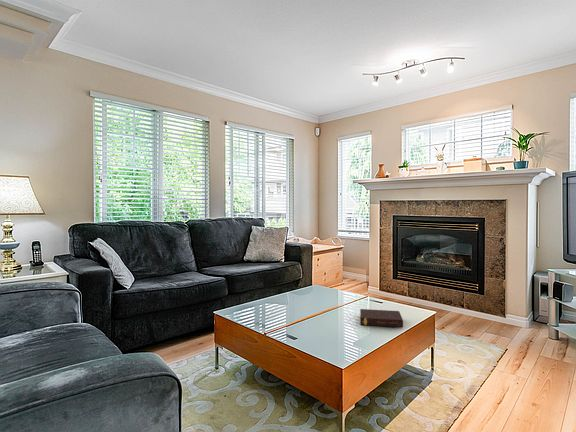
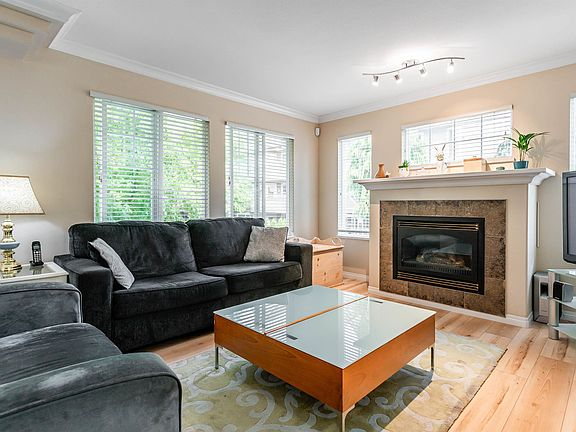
- book (380, 317)
